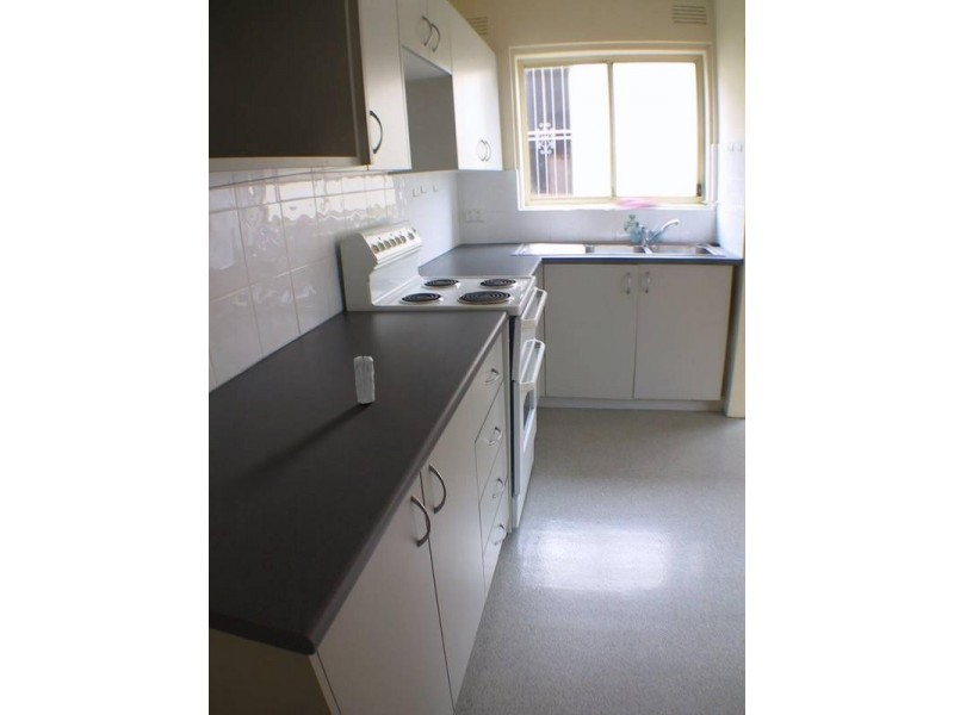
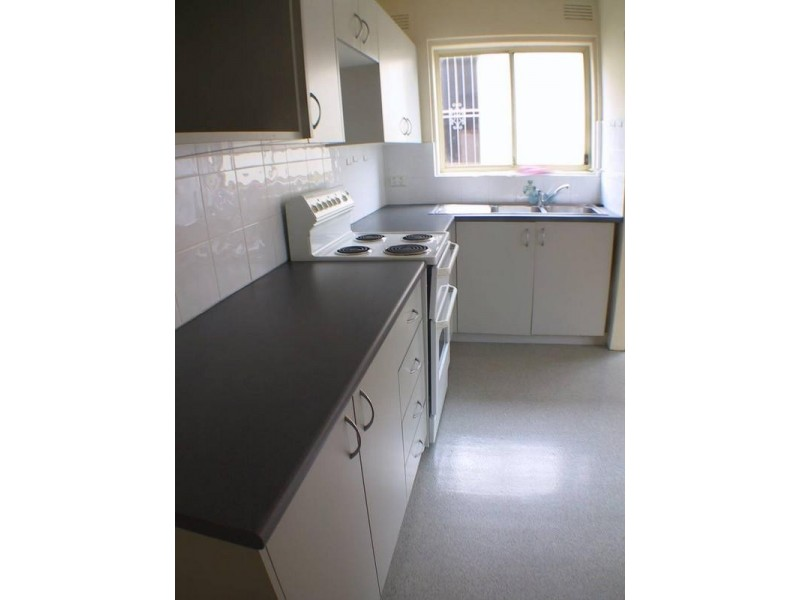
- candle (364, 374)
